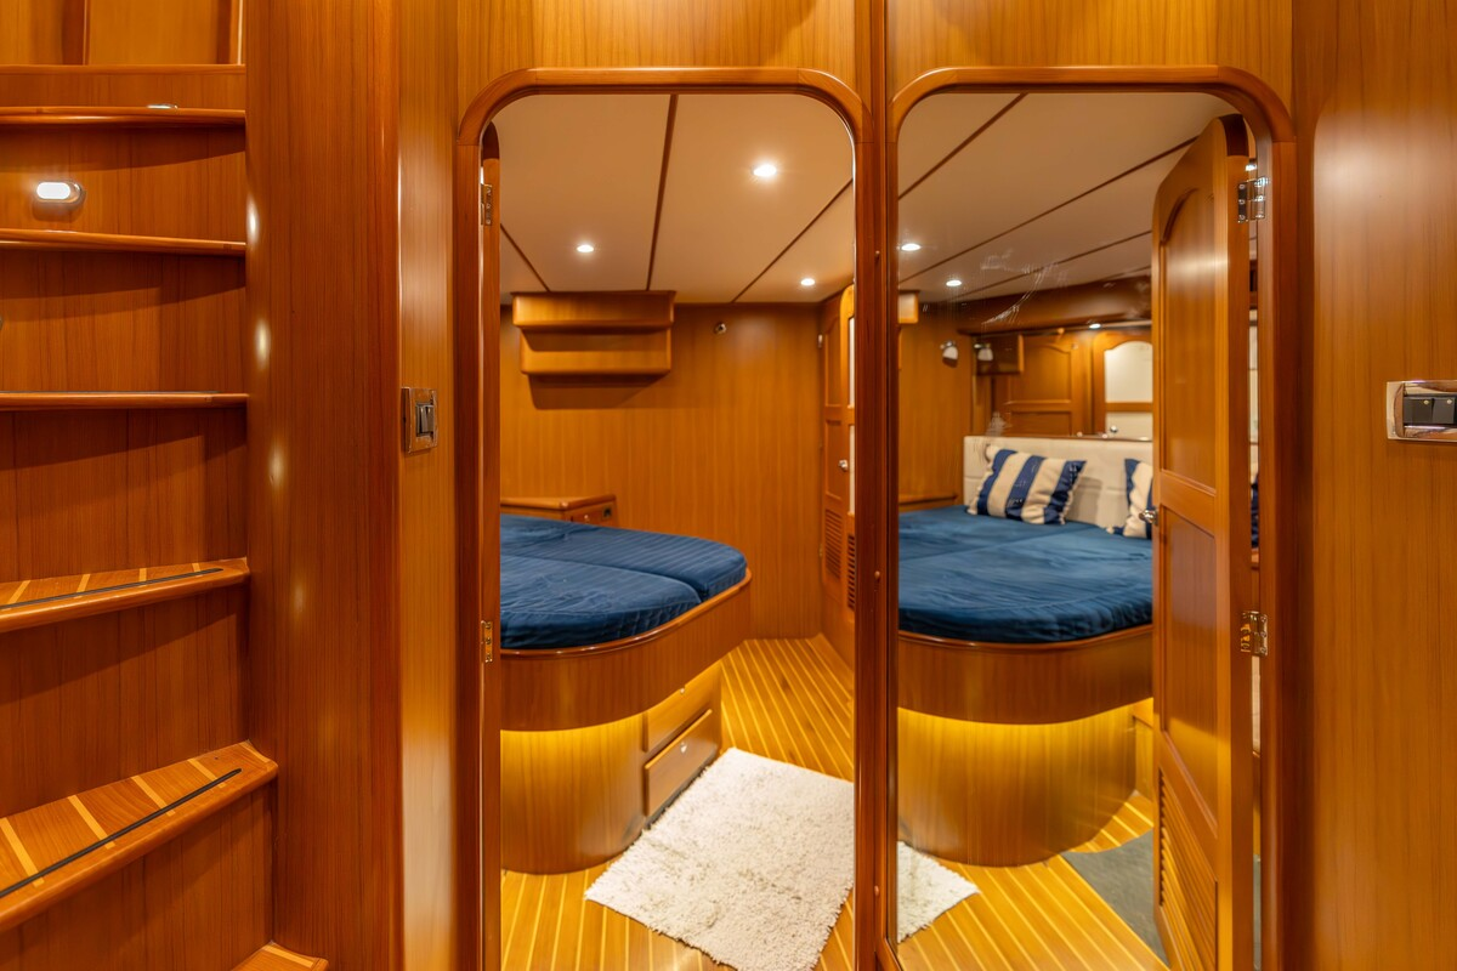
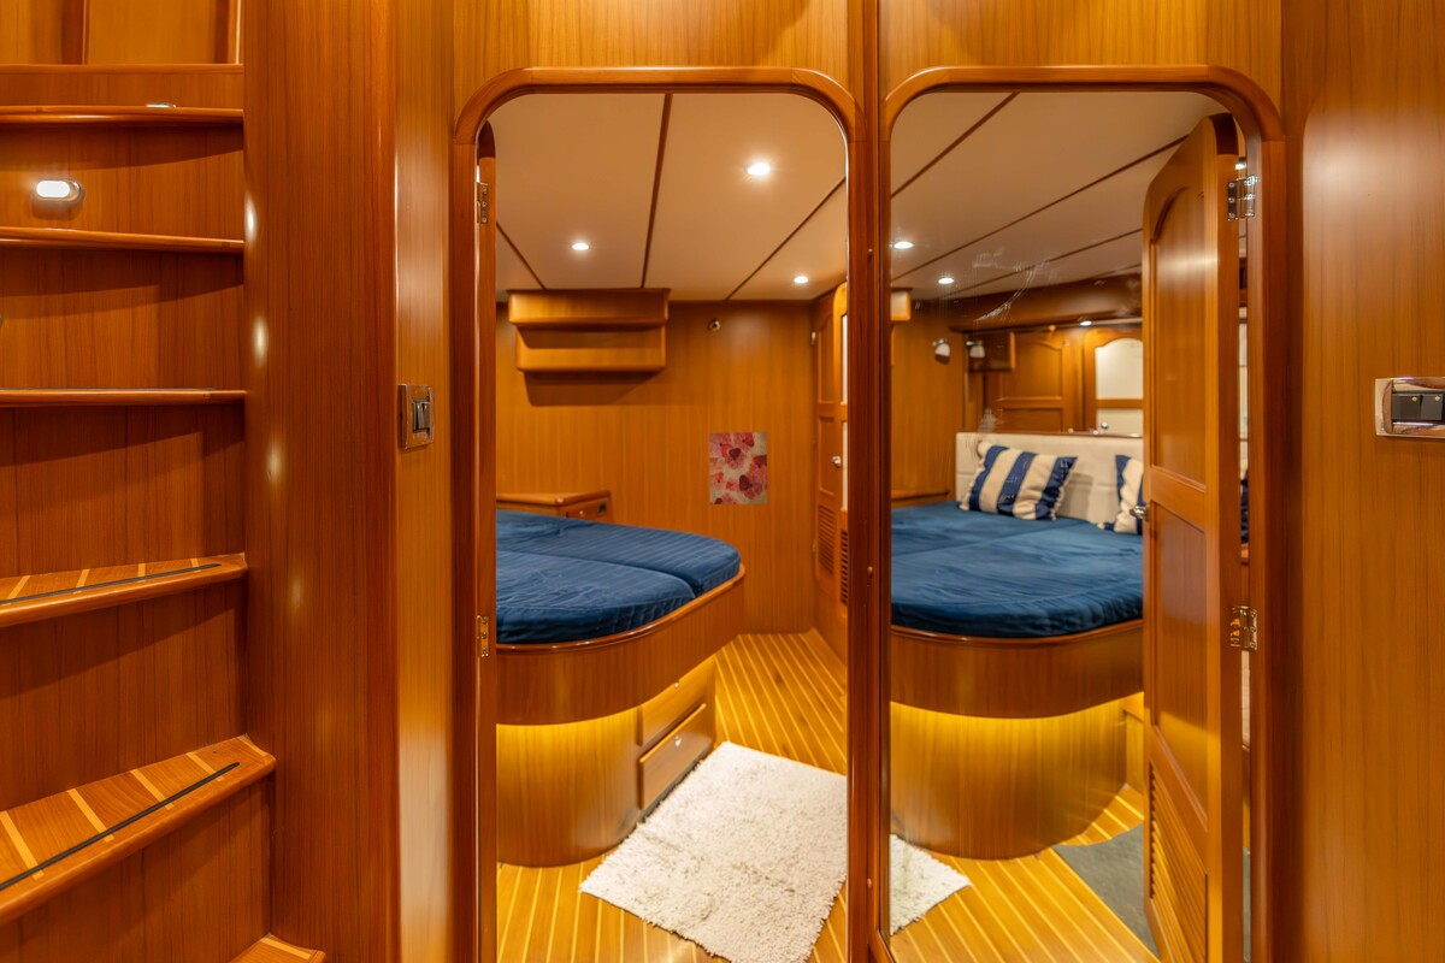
+ wall art (738, 468)
